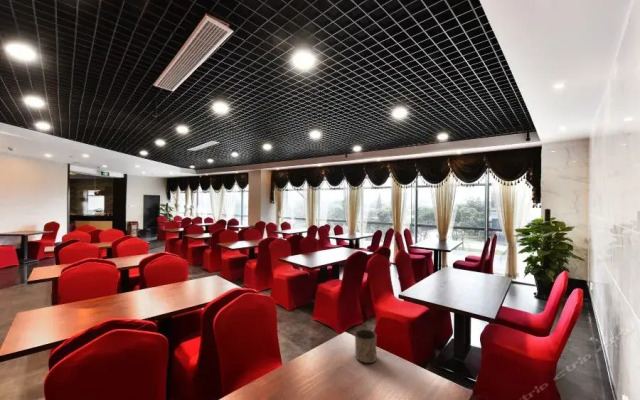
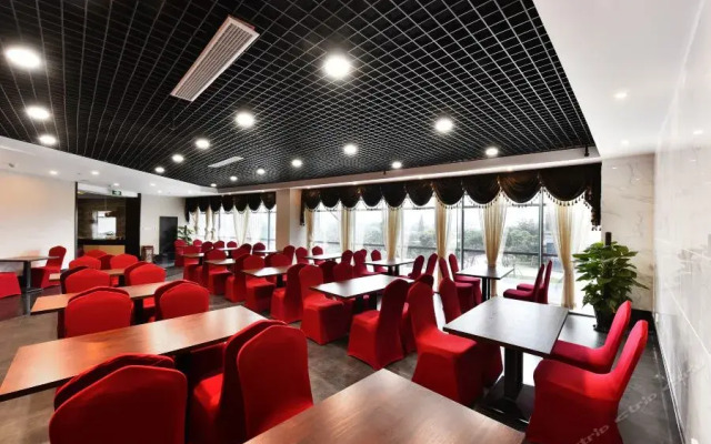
- cup (365, 346)
